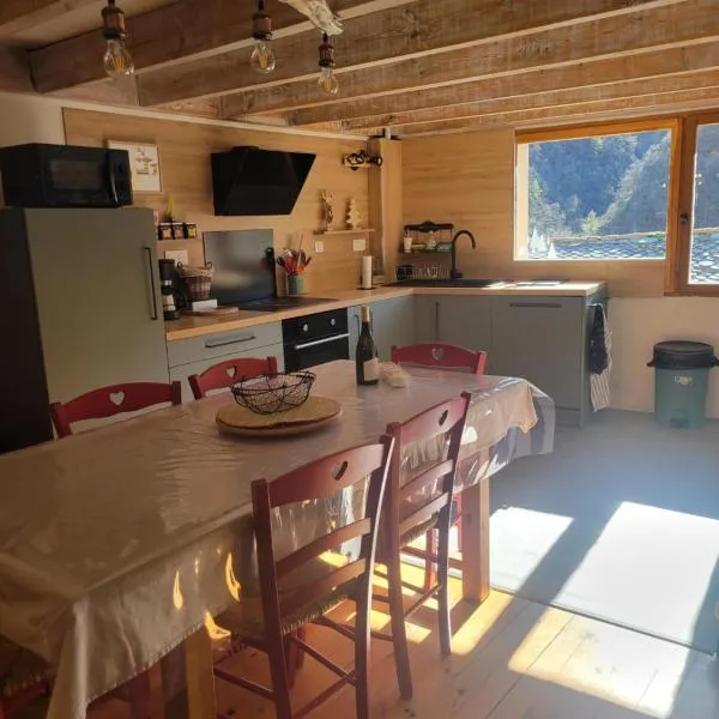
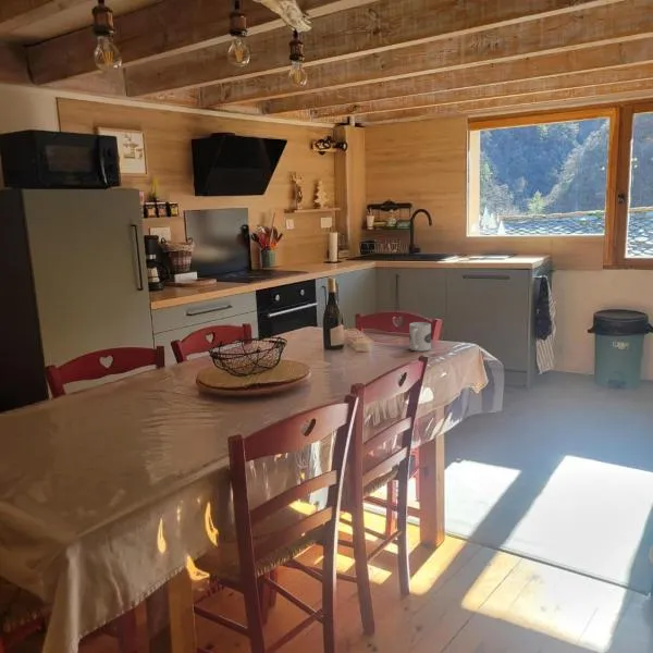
+ mug (418, 336)
